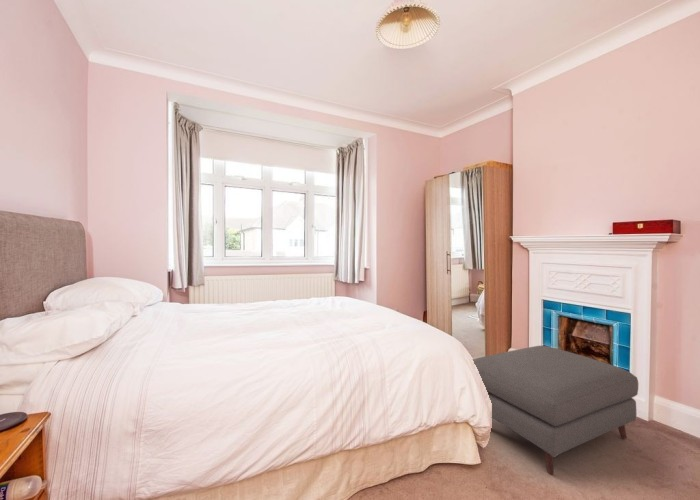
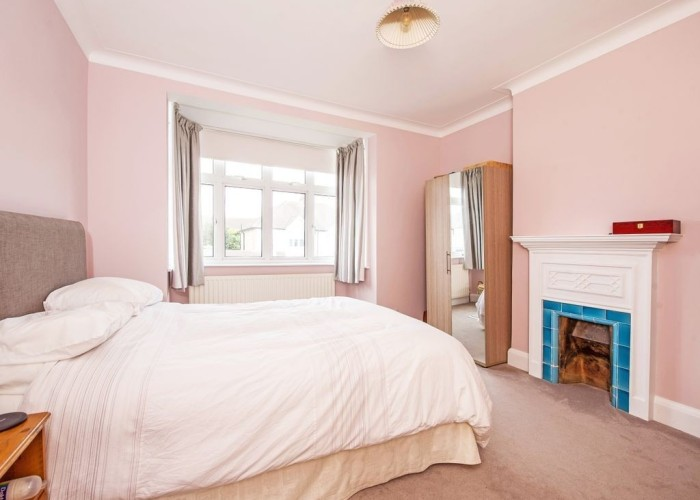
- ottoman (546, 395)
